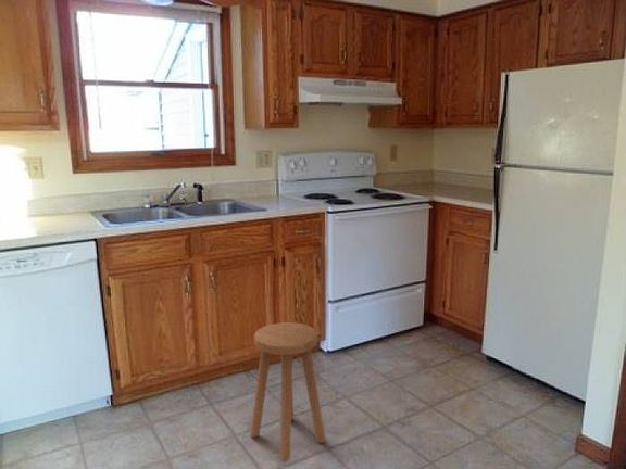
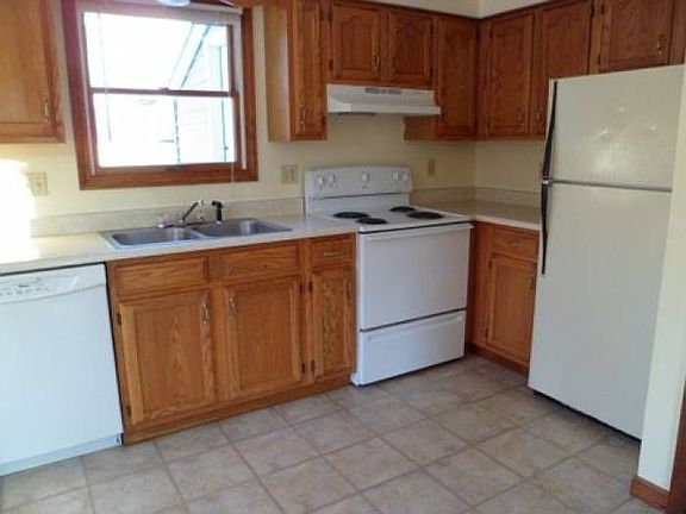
- stool (286, 386)
